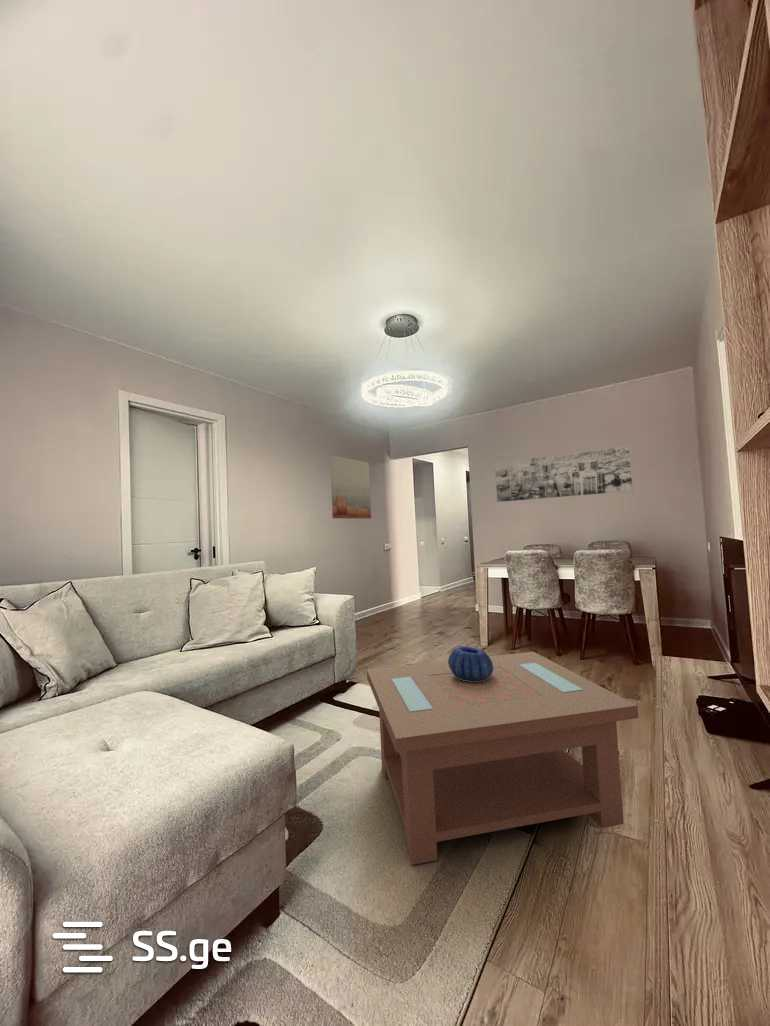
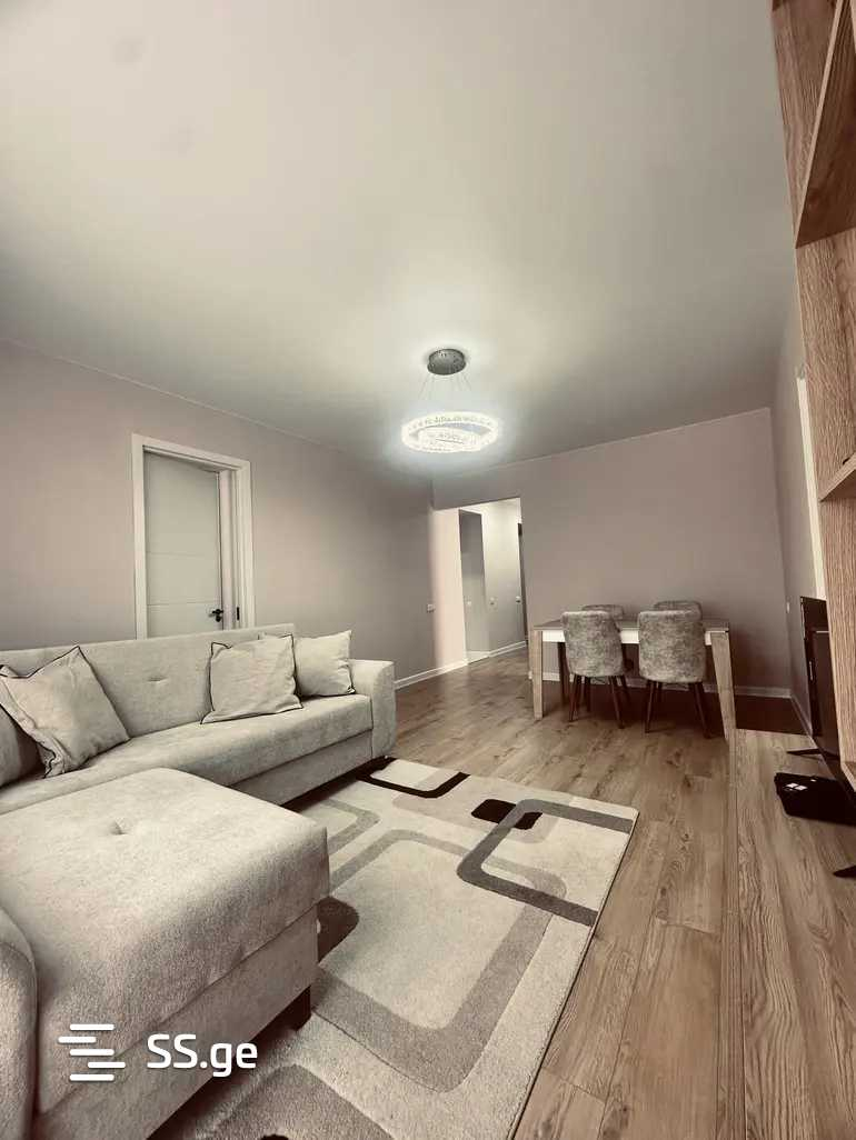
- coffee table (484, 737)
- wall art (351, 488)
- wall art (557, 476)
- decorative bowl (470, 662)
